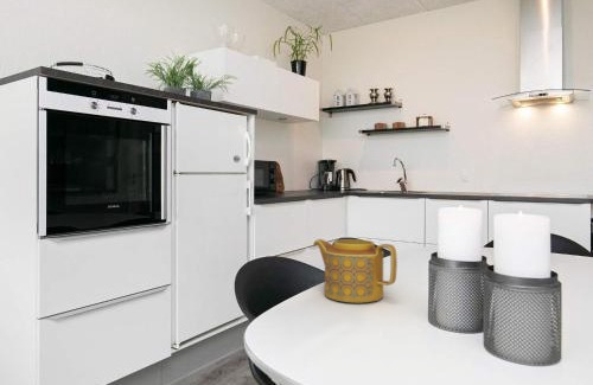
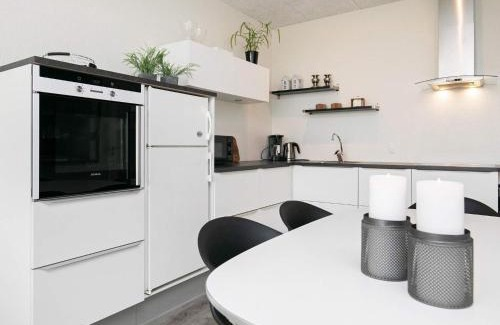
- teapot (351, 268)
